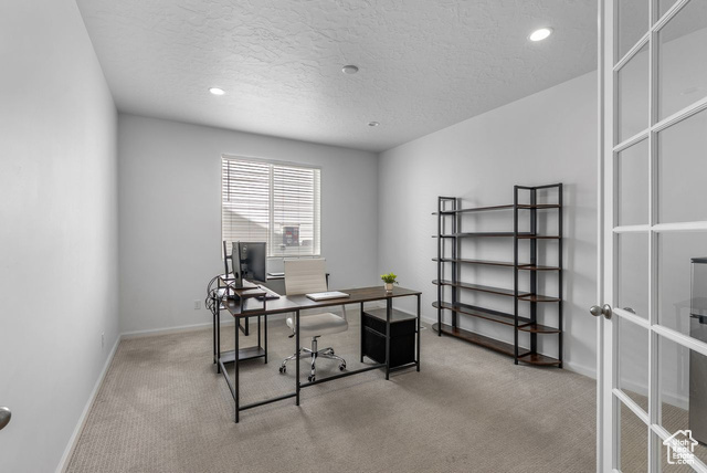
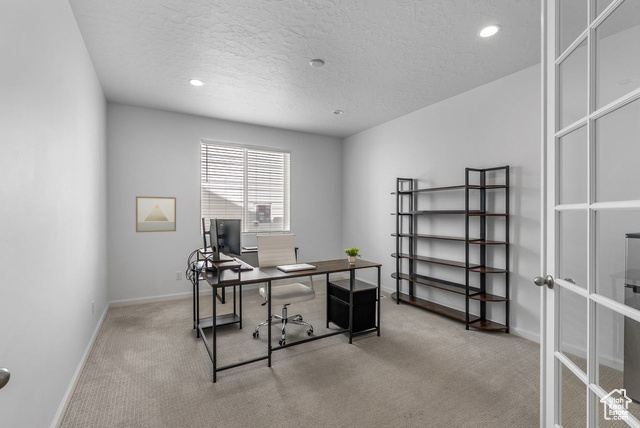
+ wall art (156, 214)
